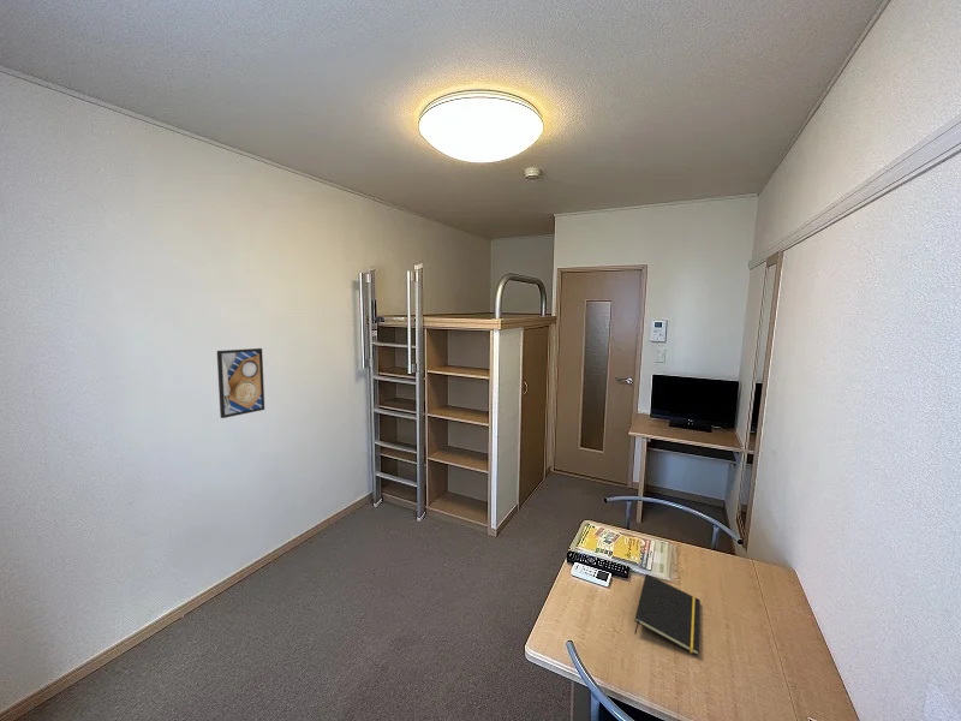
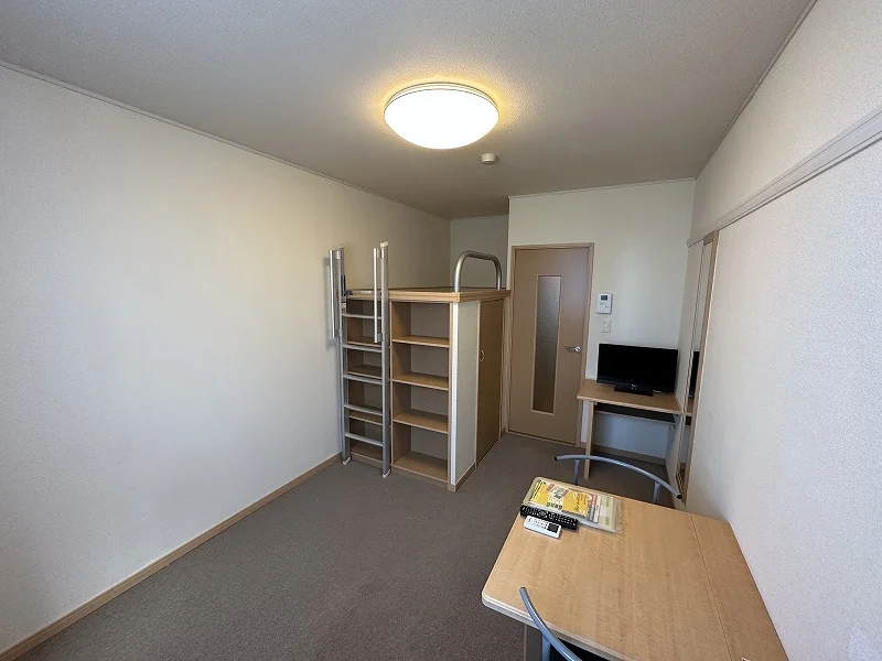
- notepad (668, 609)
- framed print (241, 381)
